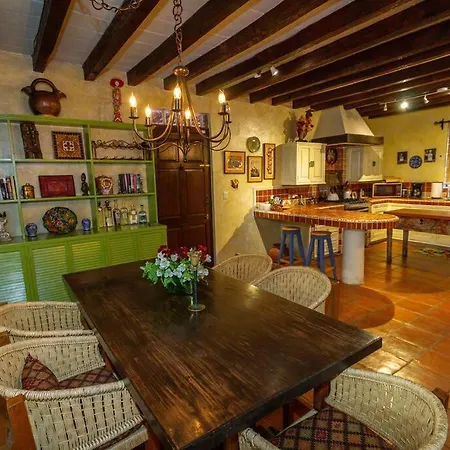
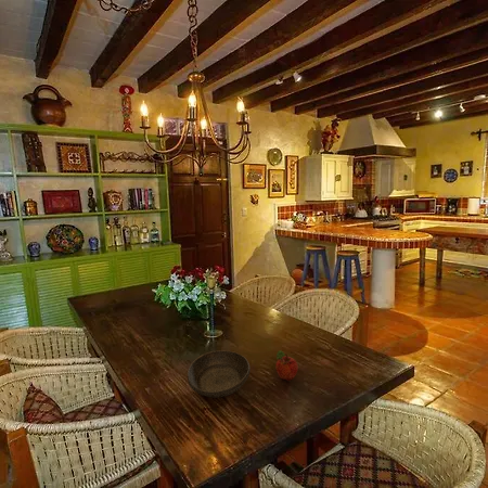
+ fruit (285, 364)
+ bowl (218, 376)
